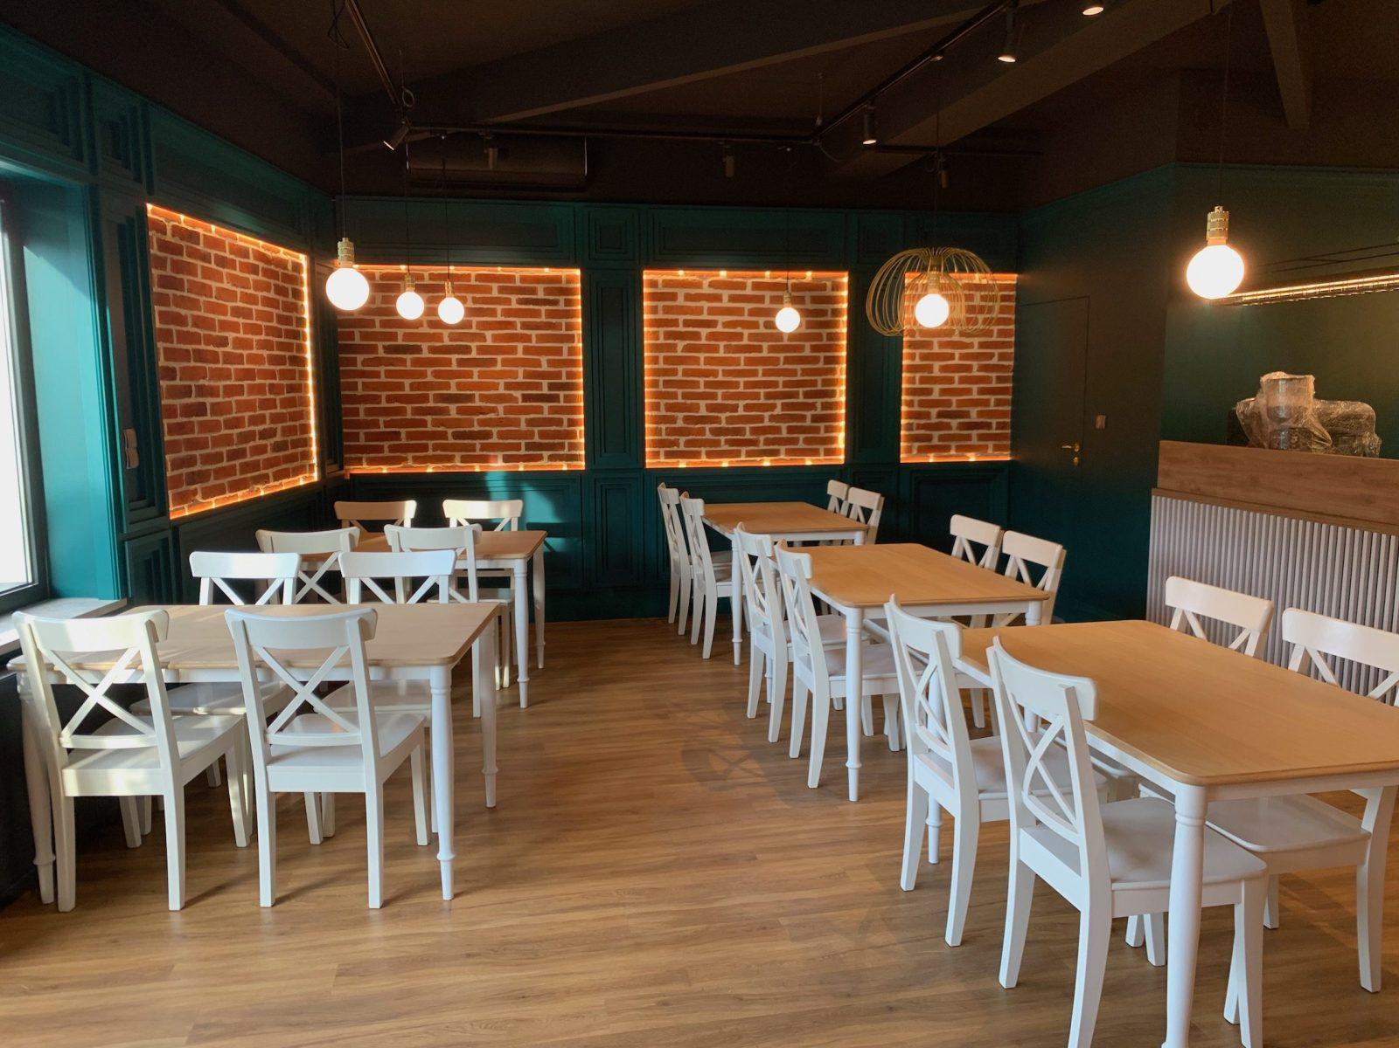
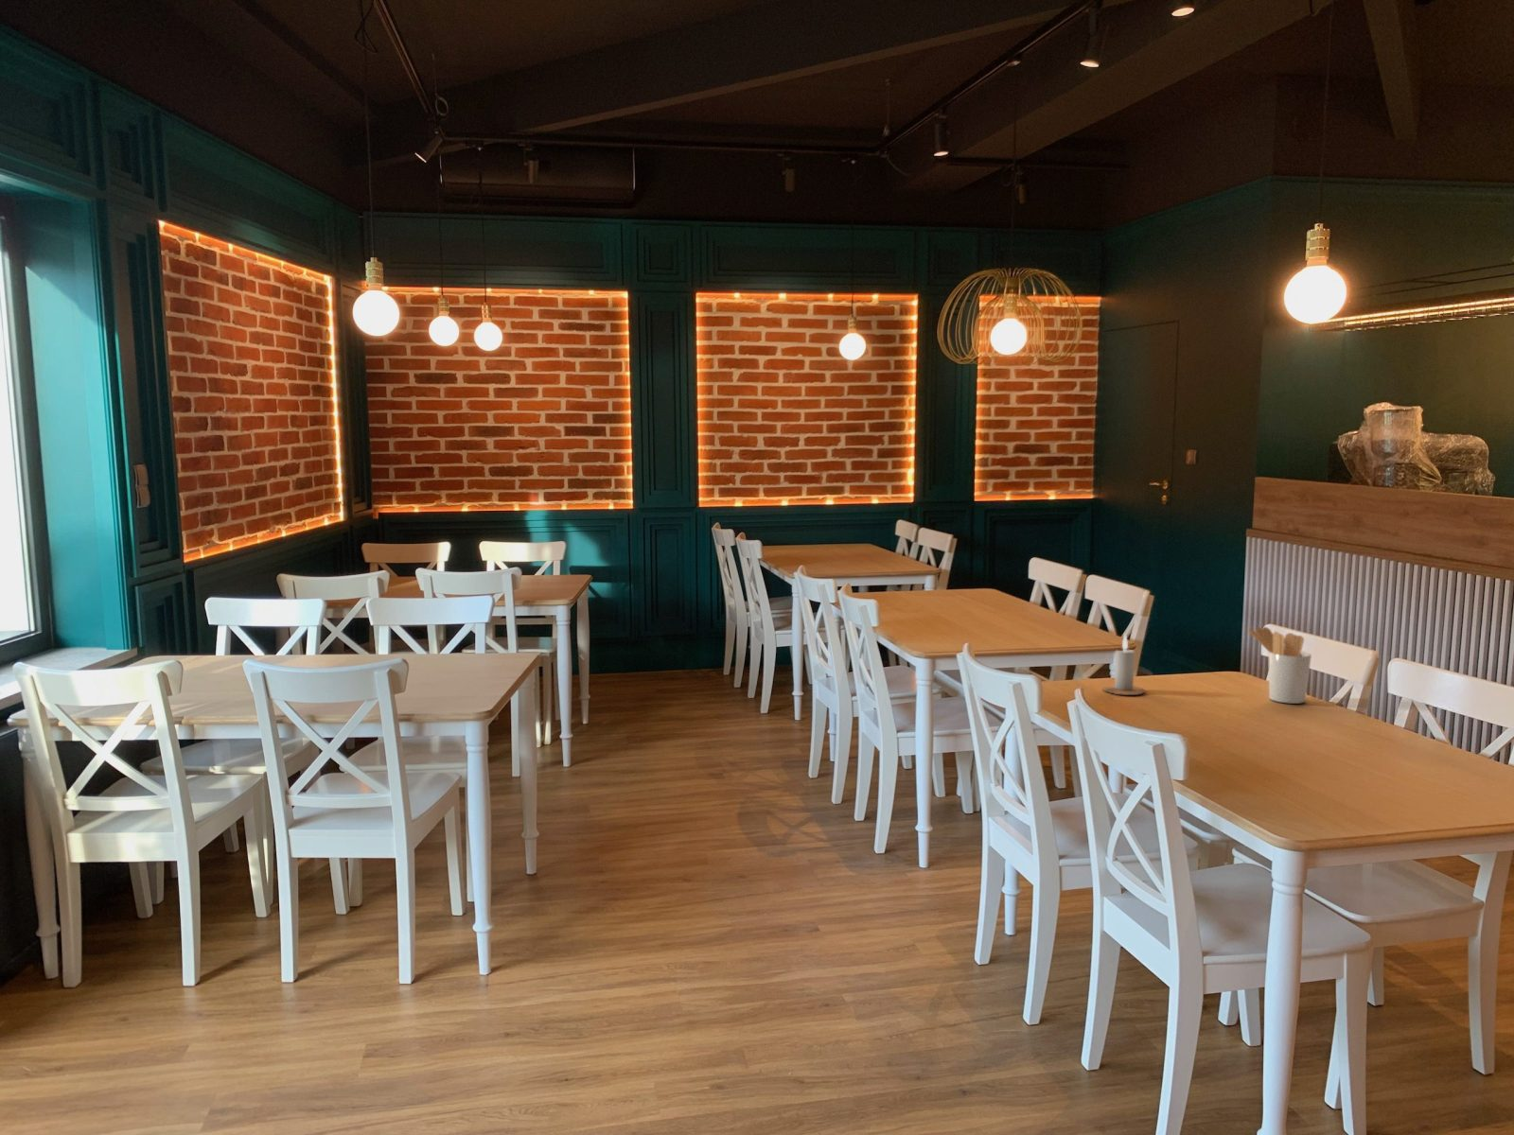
+ candle (1124, 662)
+ utensil holder (1278, 662)
